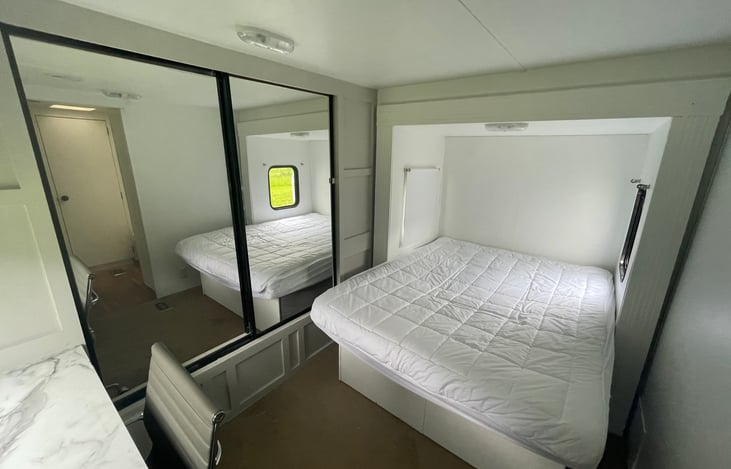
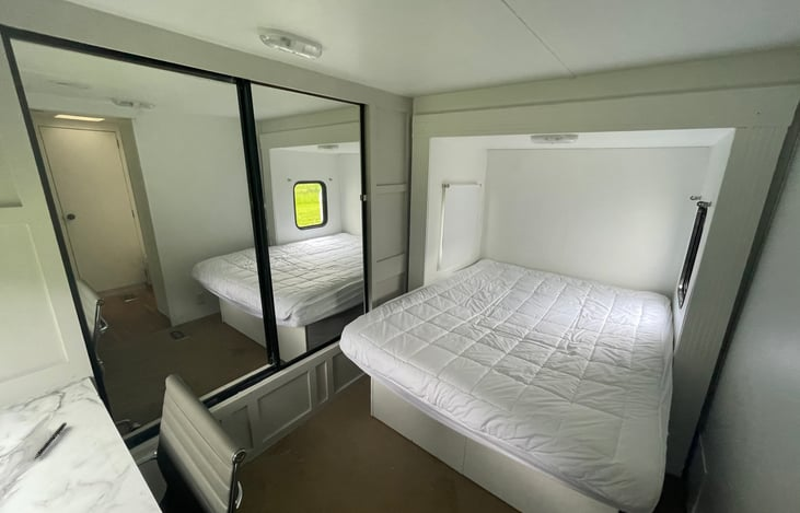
+ pen (50, 440)
